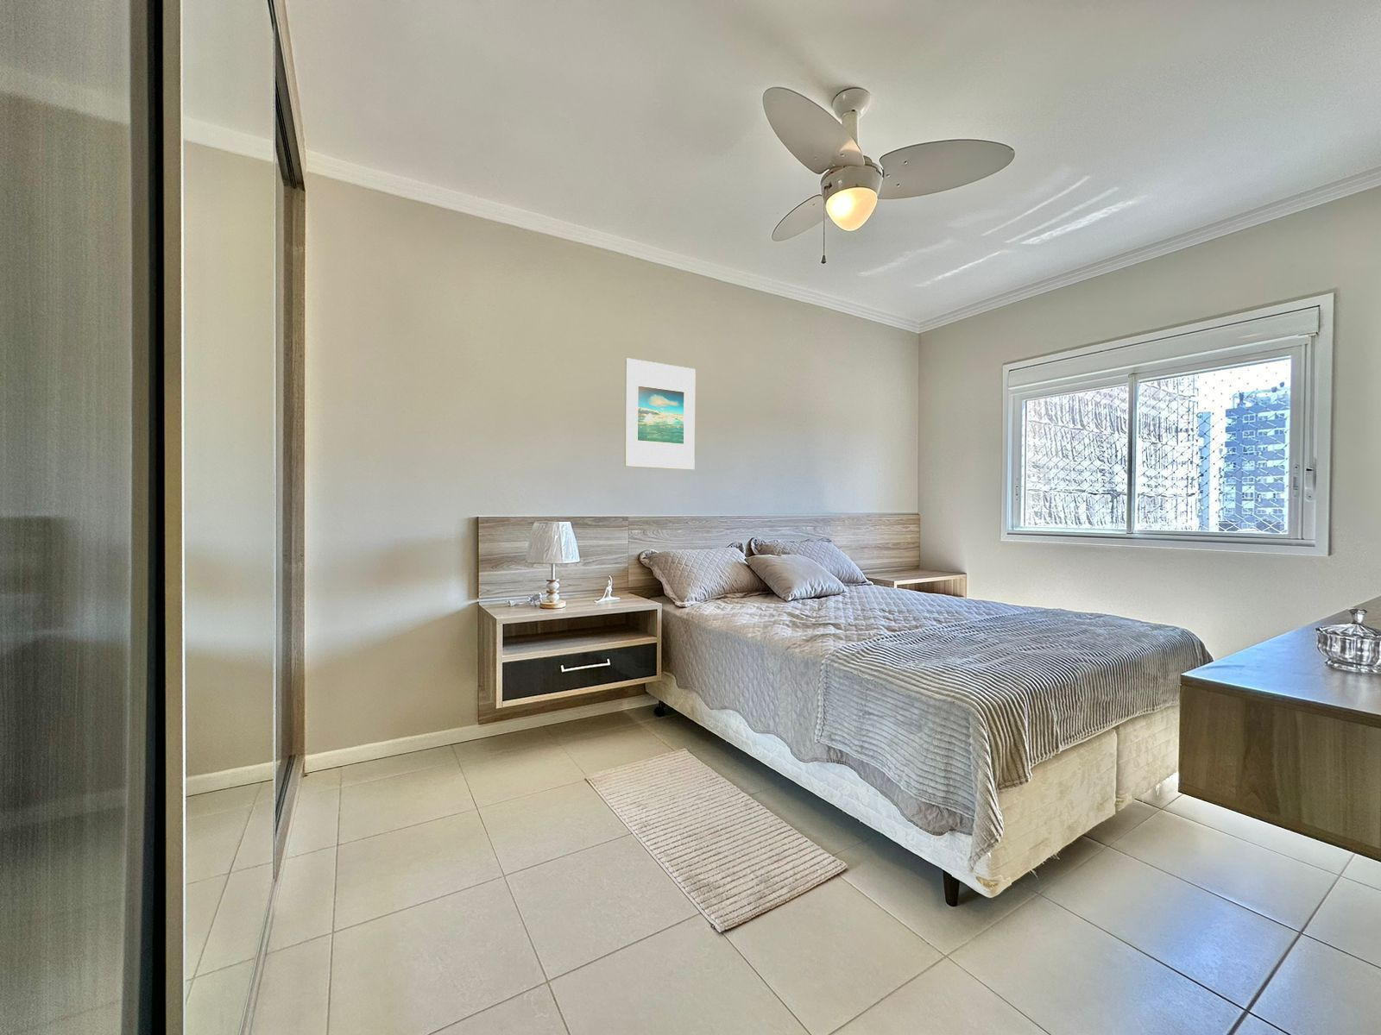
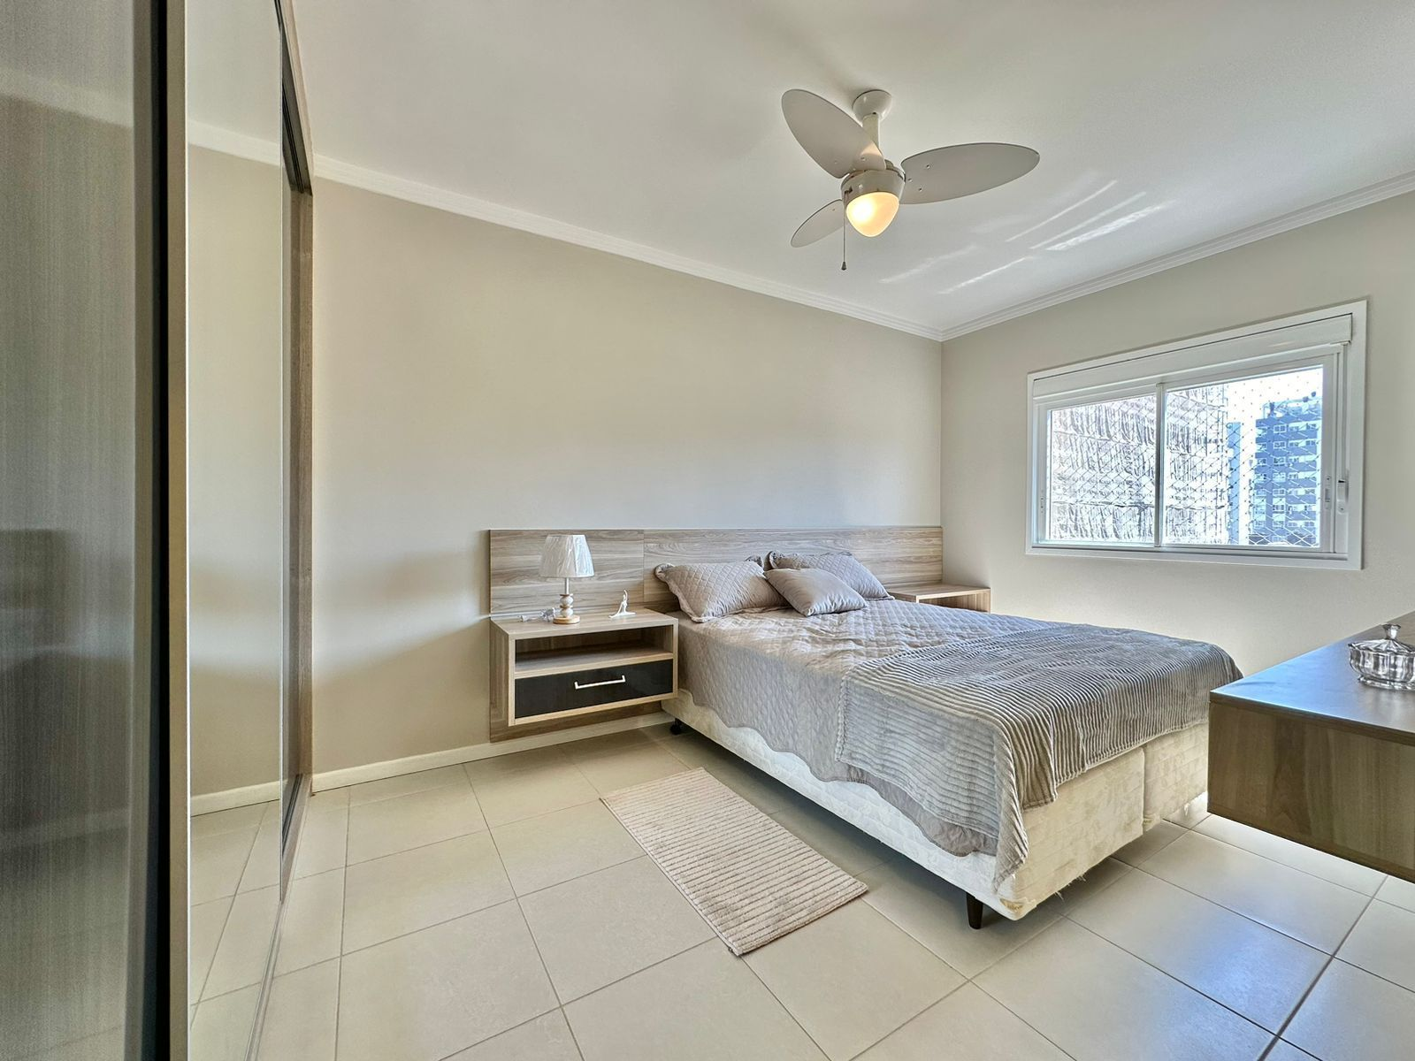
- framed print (660, 415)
